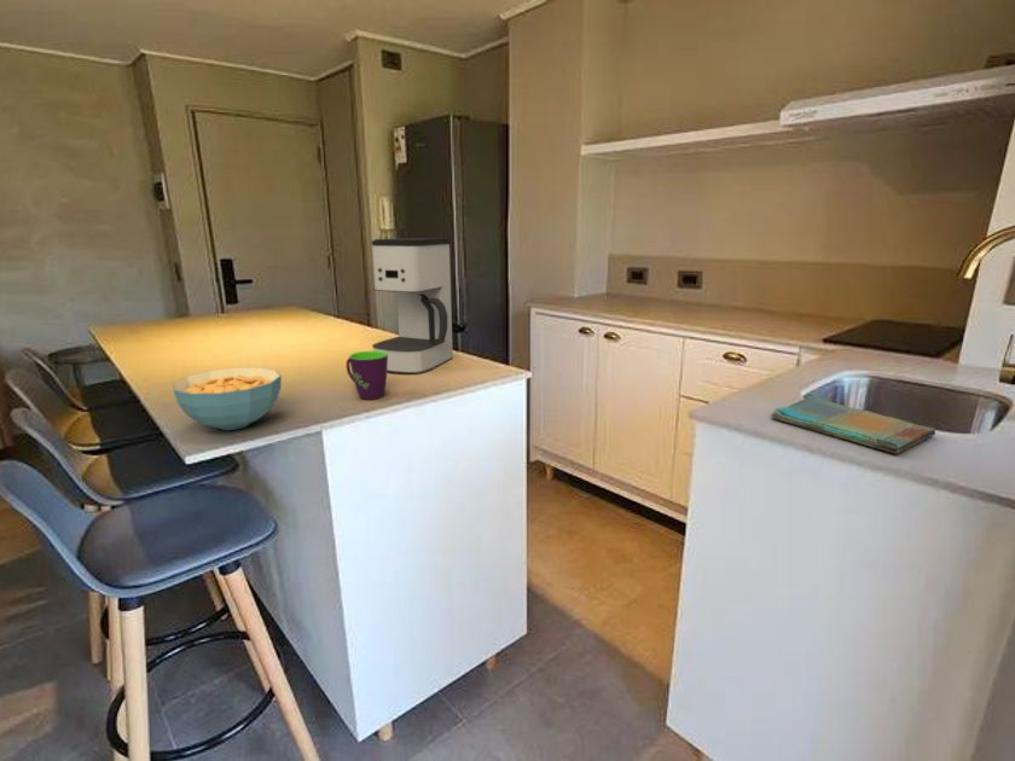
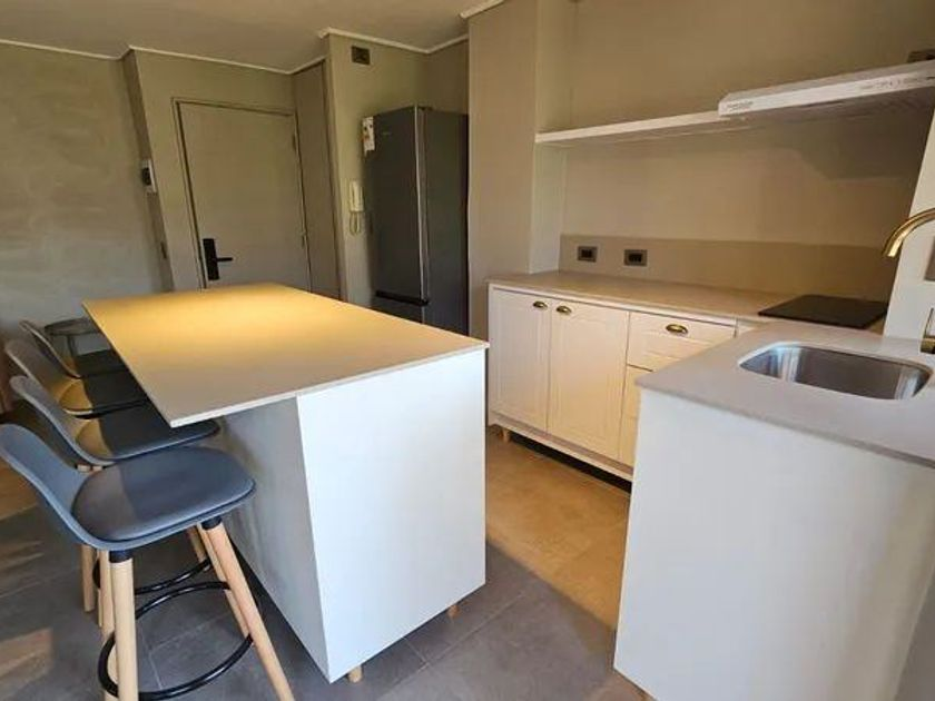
- mug (365, 374)
- cereal bowl (231, 402)
- dish towel (849, 420)
- coffee maker (414, 303)
